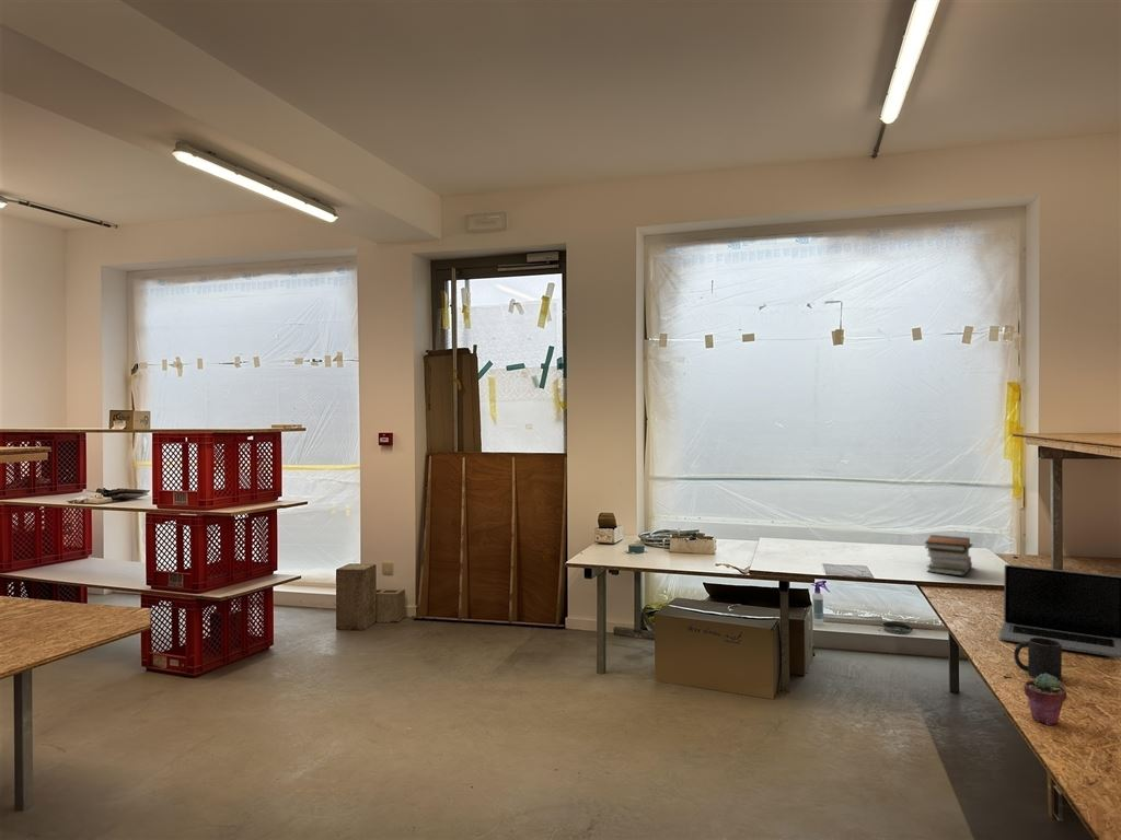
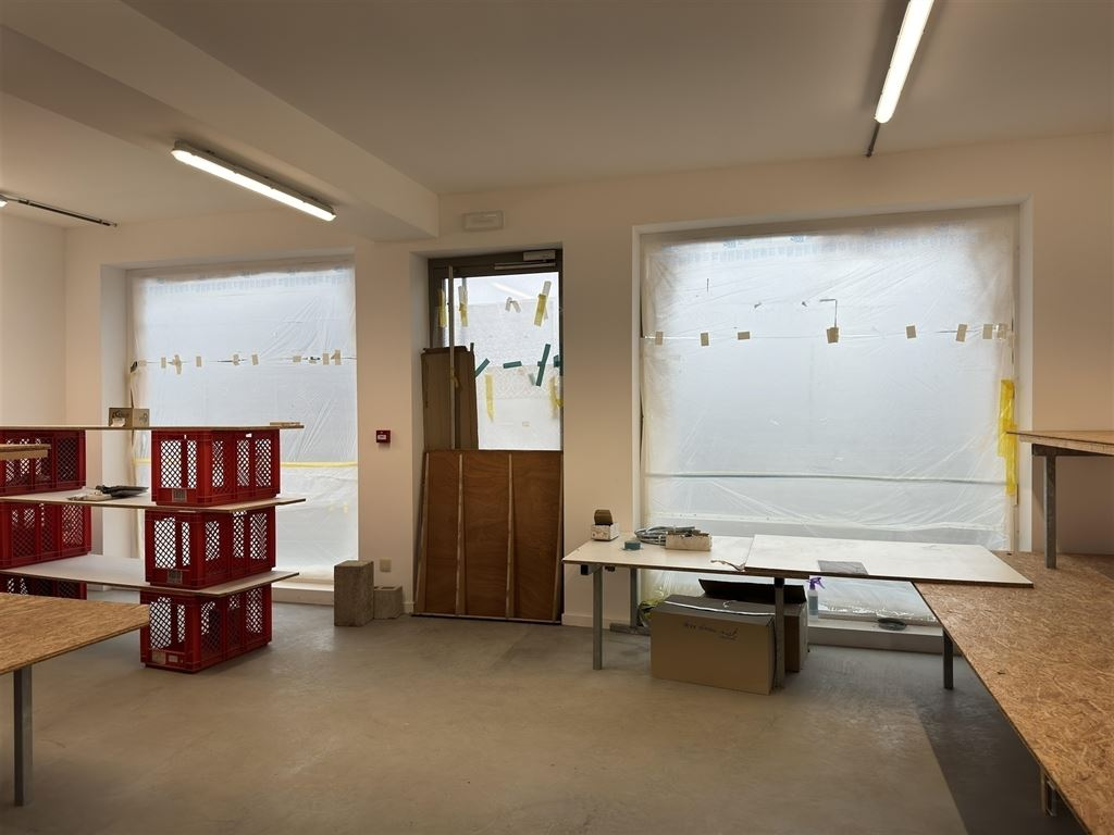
- laptop (1061, 608)
- potted succulent (1044, 696)
- mug (1037, 657)
- book stack (948, 555)
